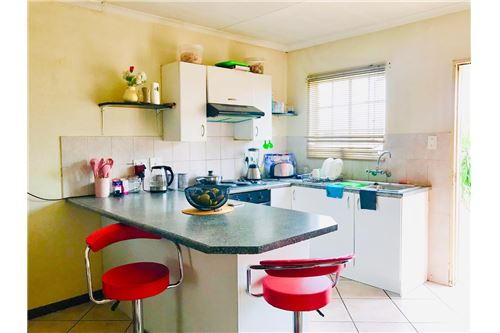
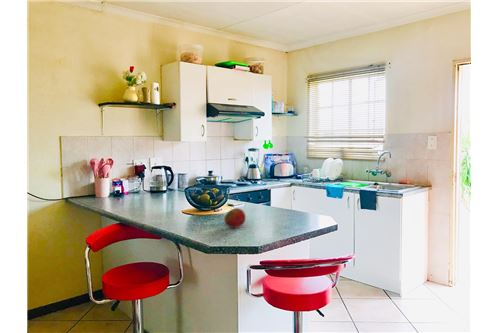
+ fruit (234, 218)
